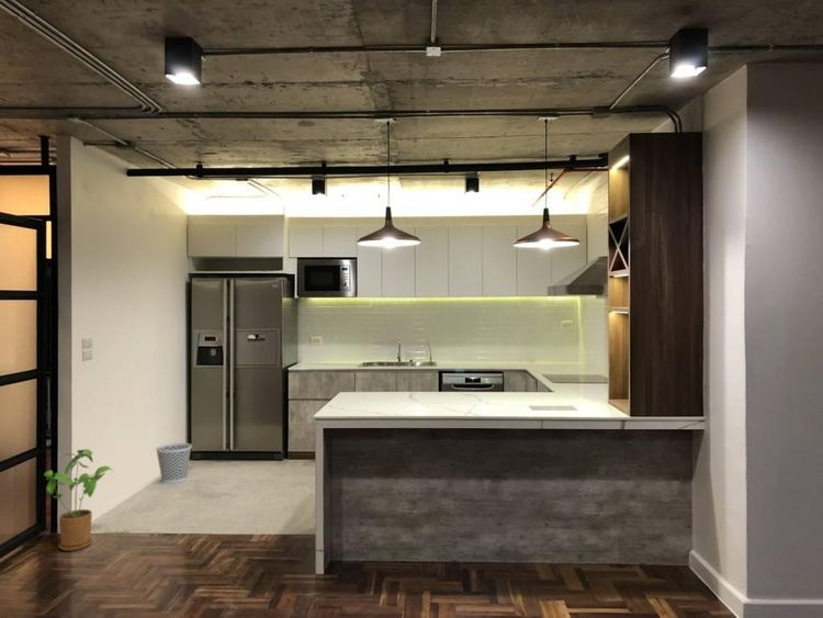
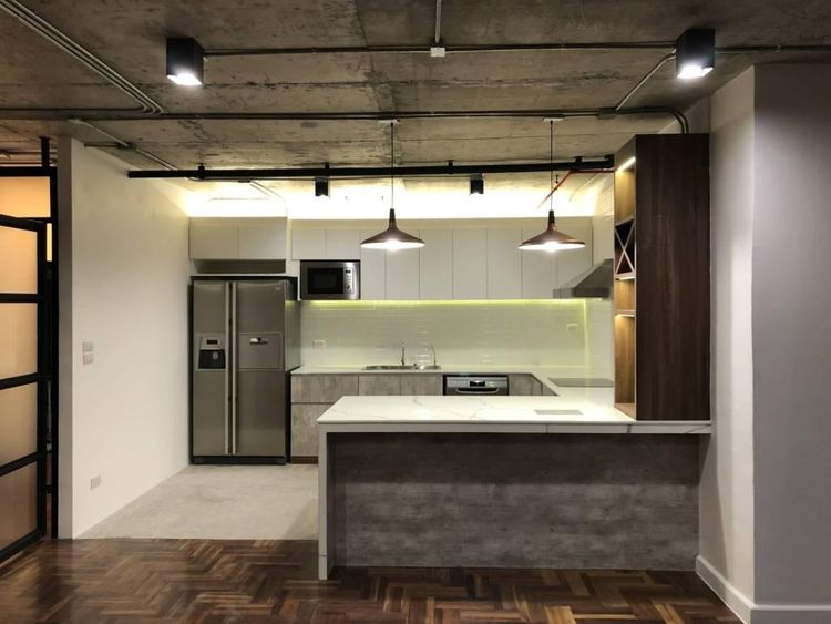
- wastebasket (173, 463)
- house plant (80, 498)
